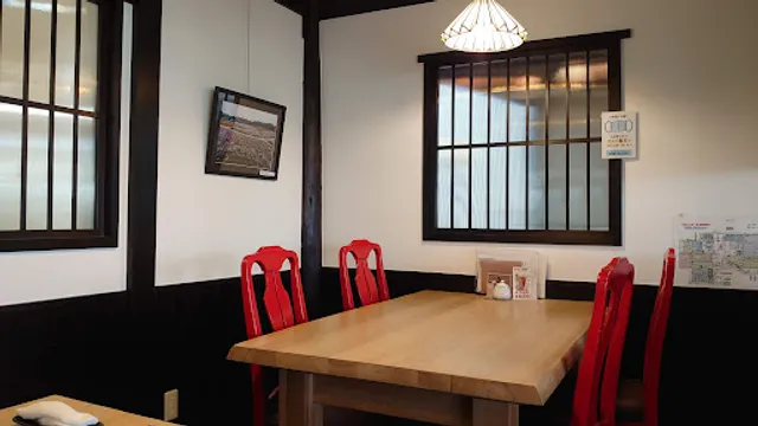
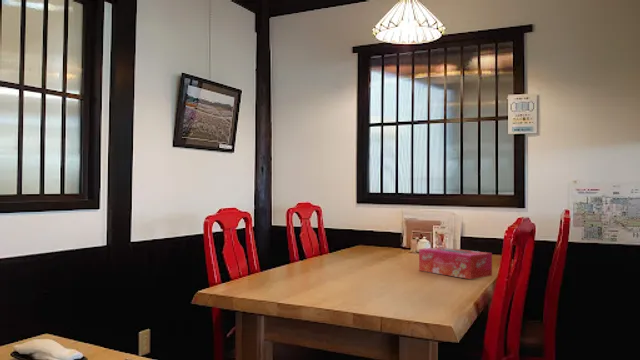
+ tissue box (454, 262)
